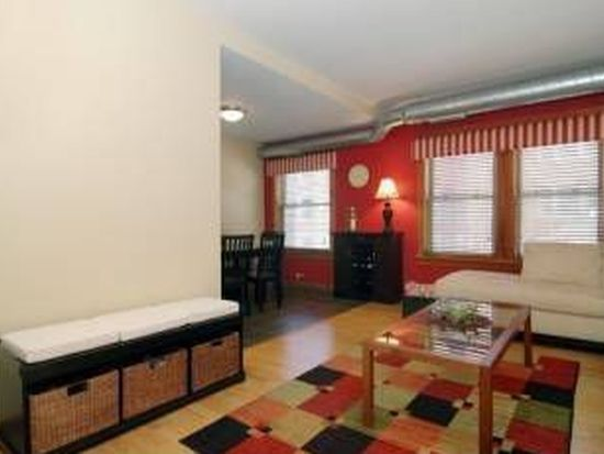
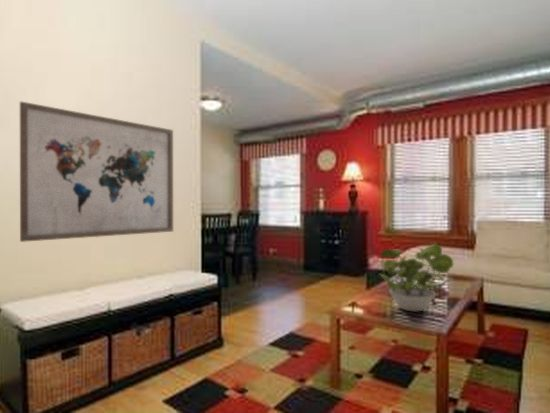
+ wall art (108, 177)
+ potted plant (414, 276)
